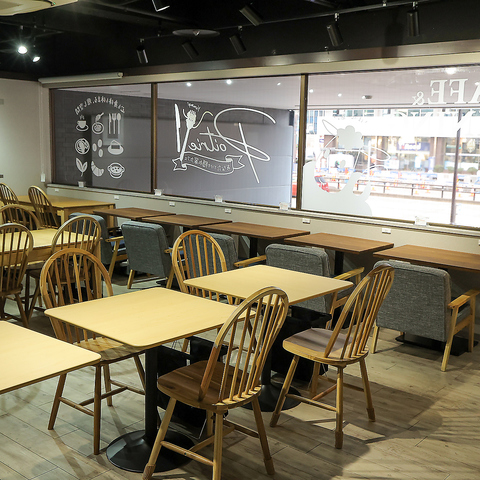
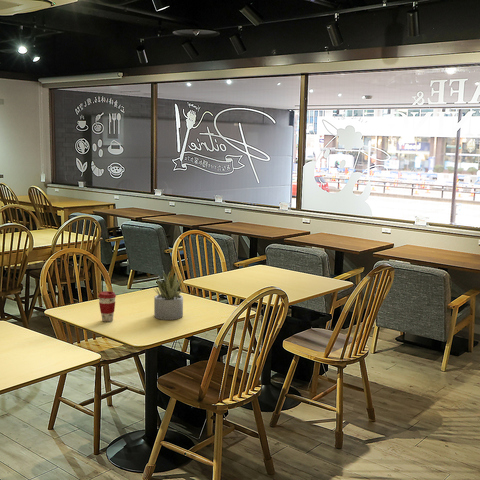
+ succulent plant (168, 293)
+ coffee cup (107, 306)
